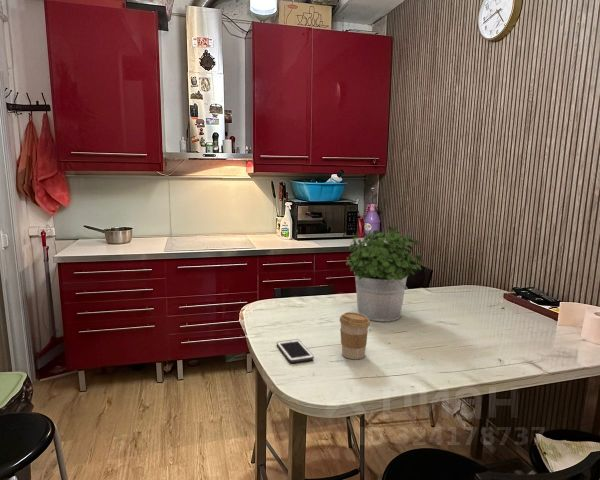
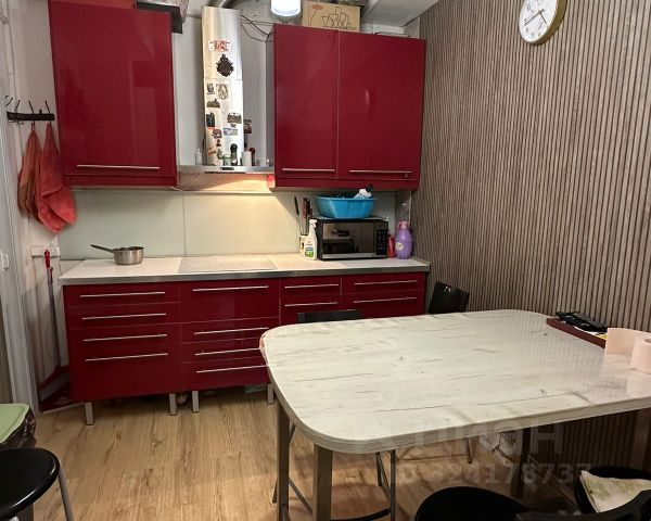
- potted plant (383, 270)
- coffee cup (354, 334)
- cell phone (294, 350)
